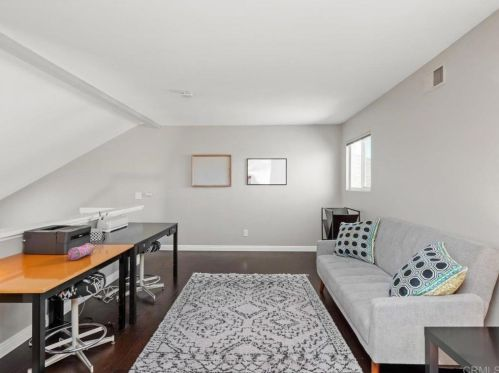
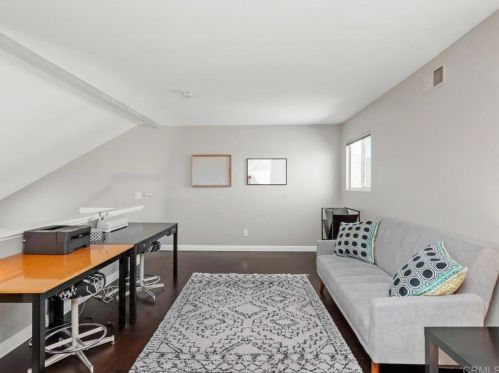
- pencil case (81, 250)
